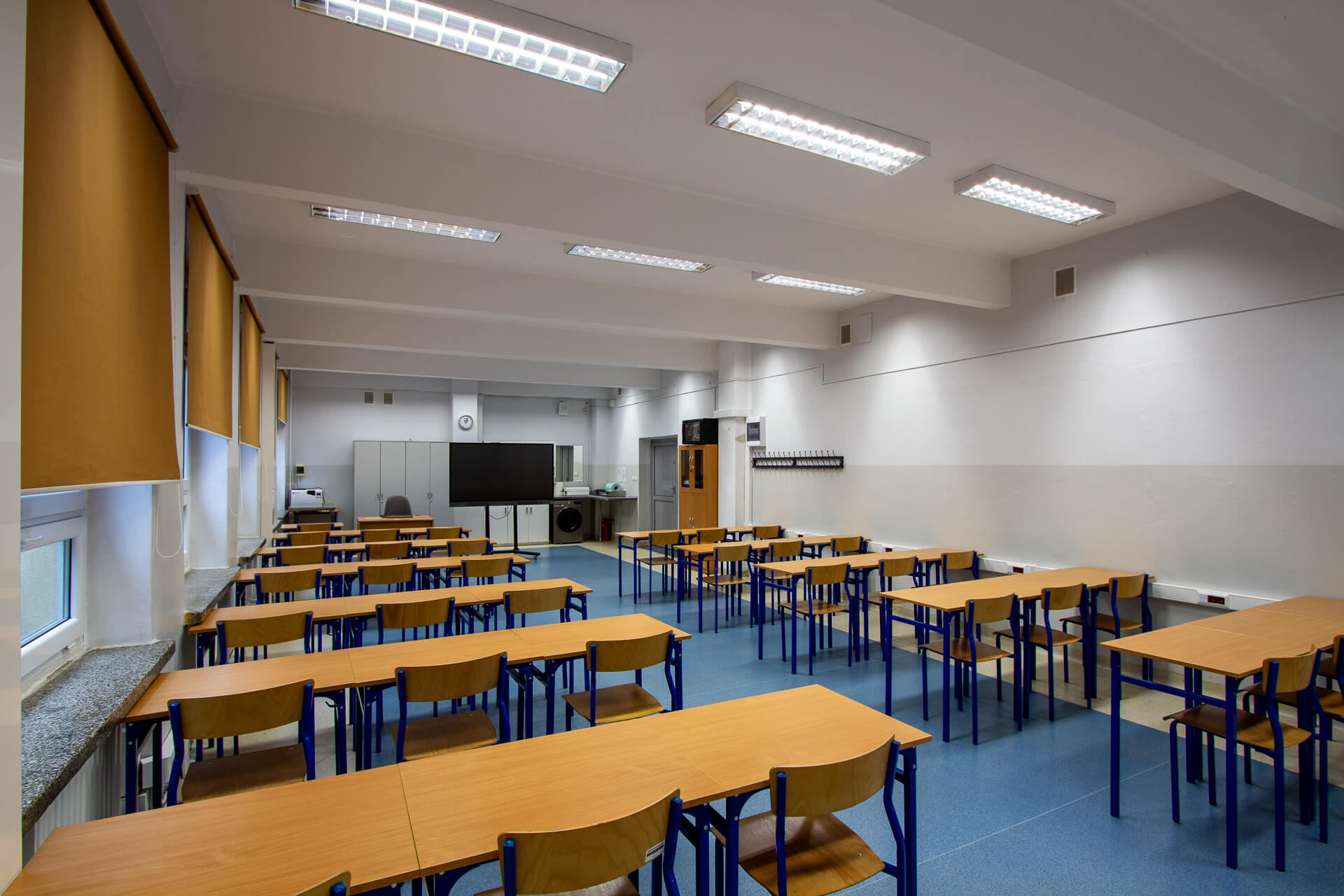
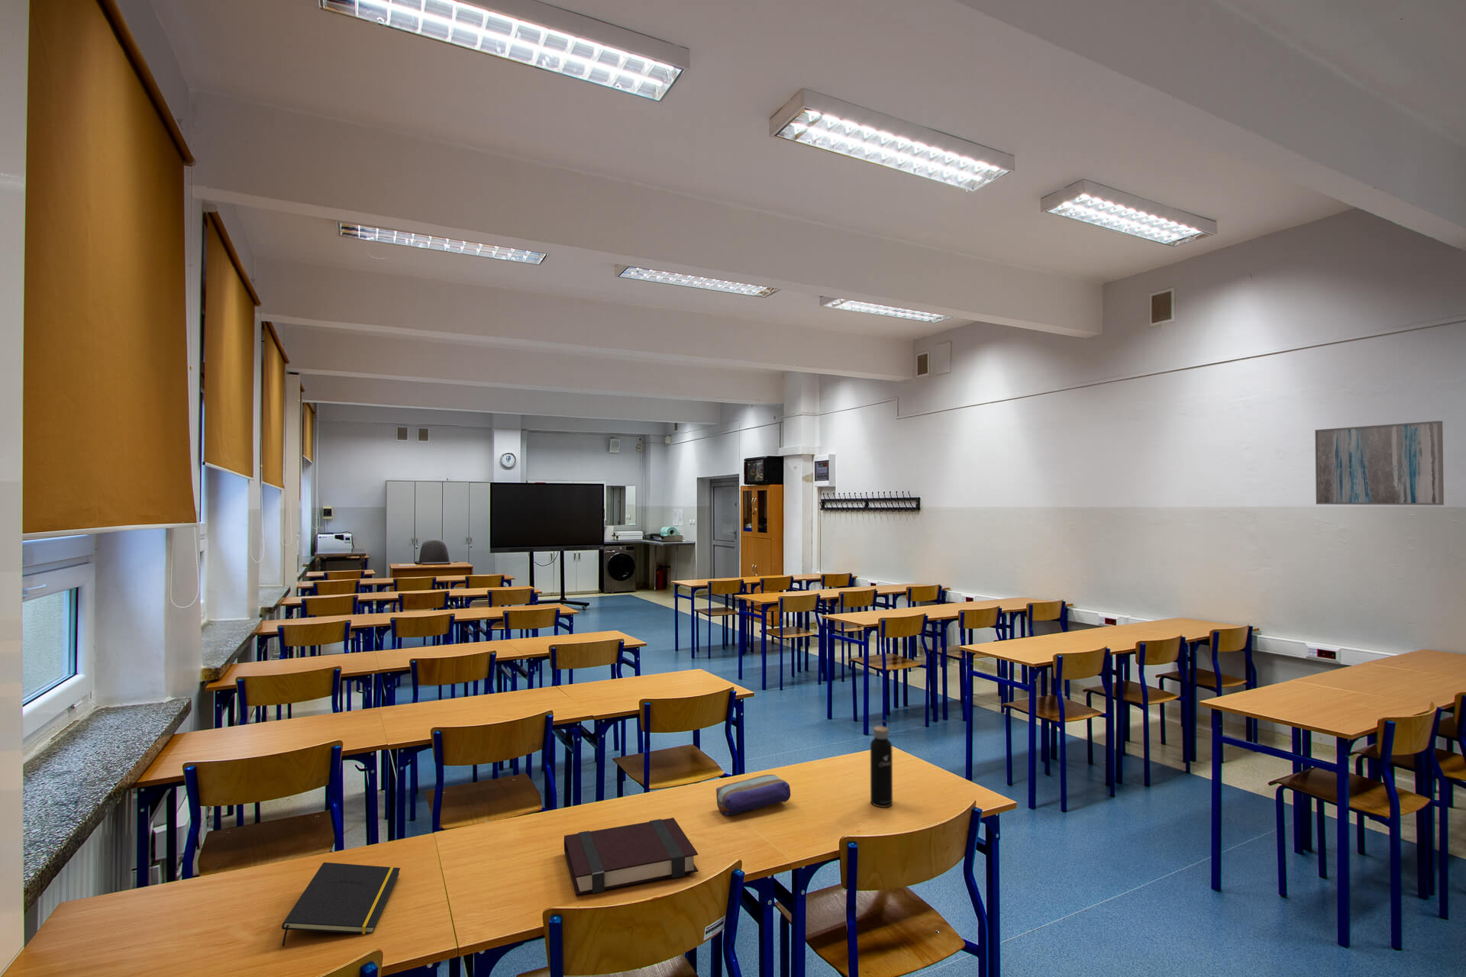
+ notepad (346, 895)
+ pencil case (754, 794)
+ water bottle (881, 761)
+ wall art (1375, 465)
+ book (628, 852)
